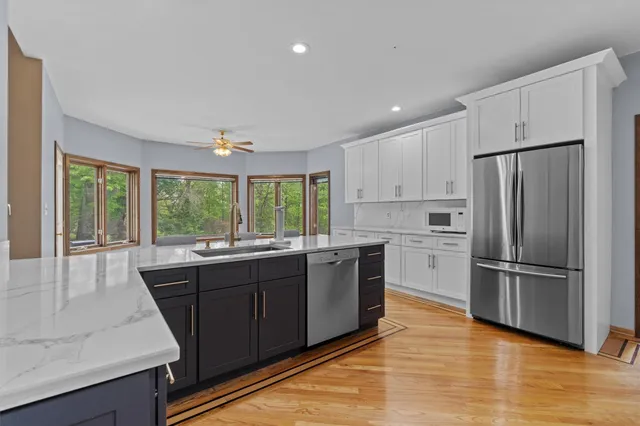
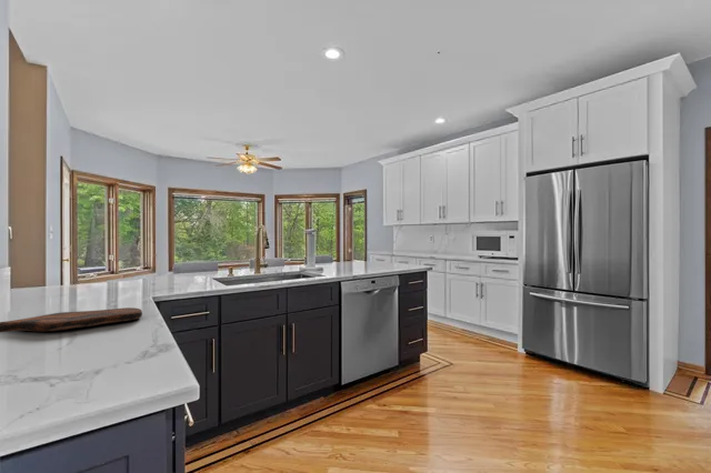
+ cutting board (70, 320)
